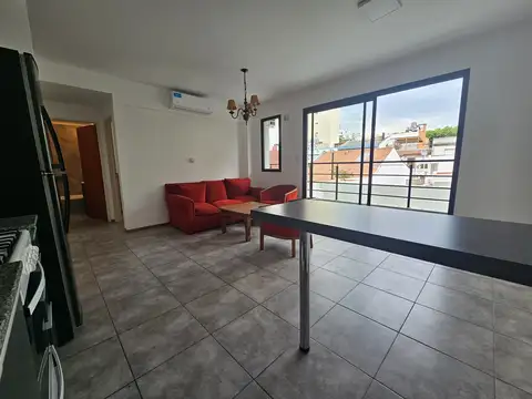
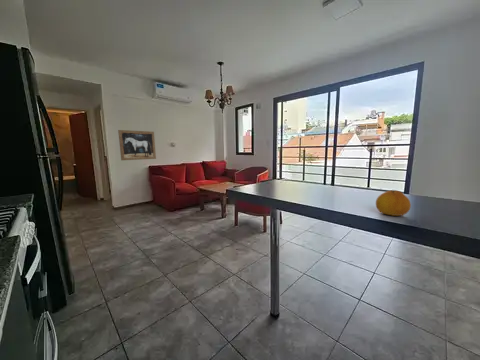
+ fruit (392, 202)
+ wall art (138, 145)
